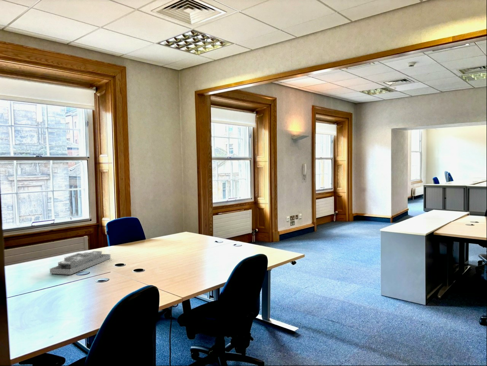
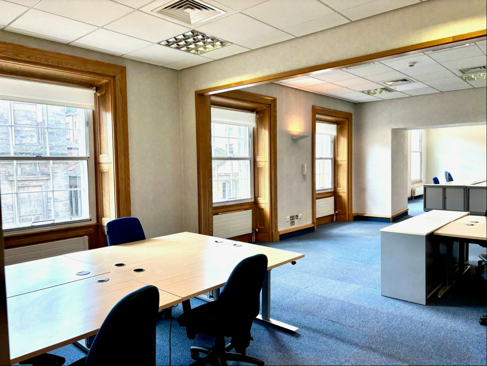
- desk organizer (82, 259)
